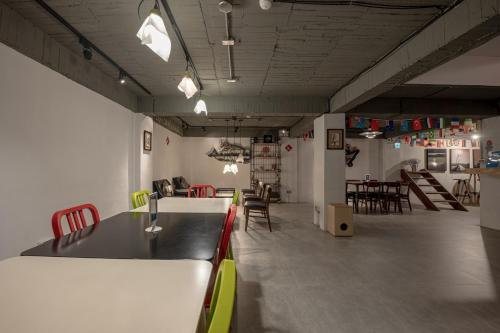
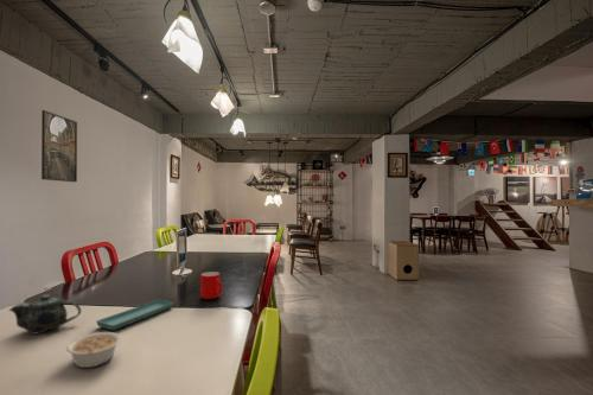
+ chinaware (46, 312)
+ cup (212, 286)
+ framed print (60, 148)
+ legume (95, 349)
+ saucer (138, 313)
